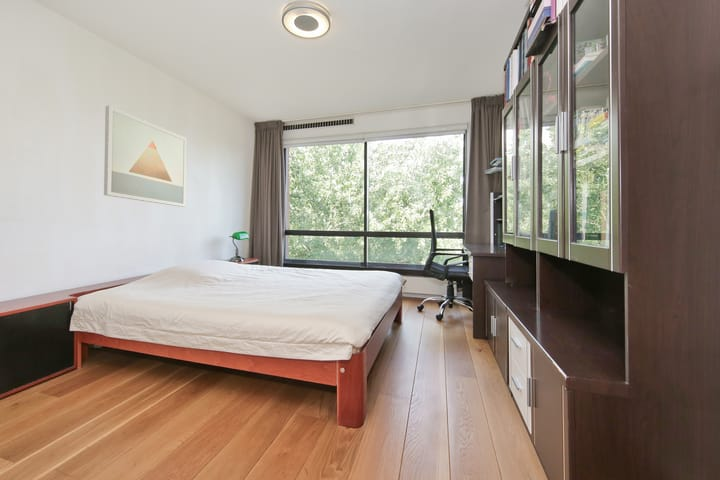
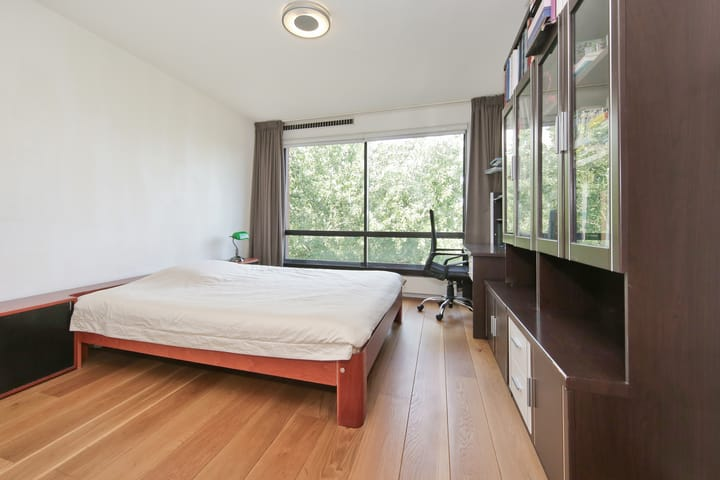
- wall art (150, 162)
